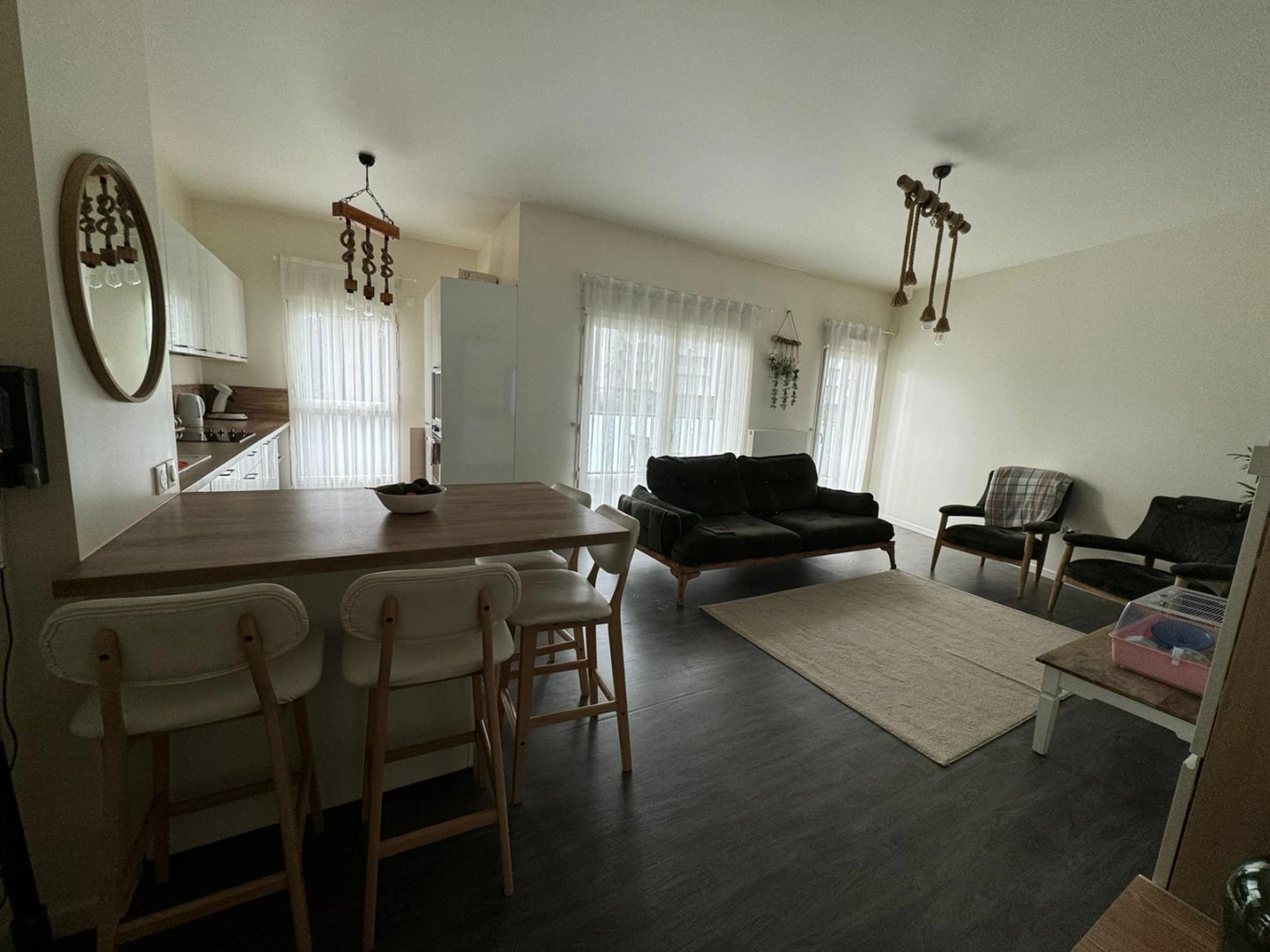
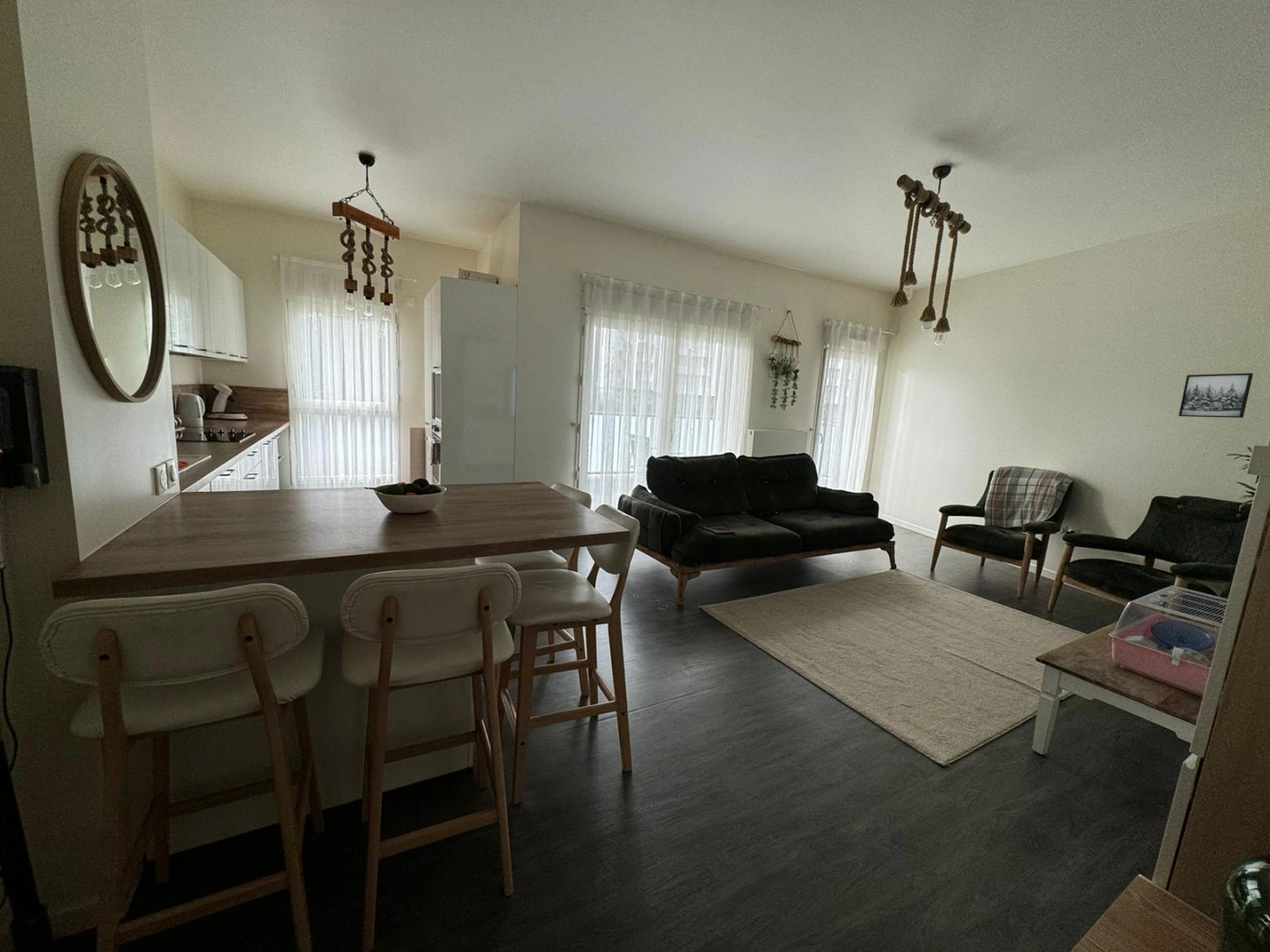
+ wall art (1214, 395)
